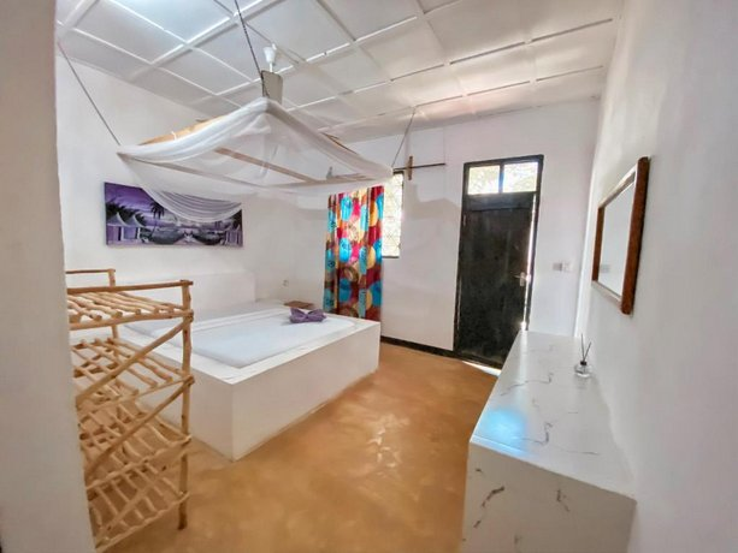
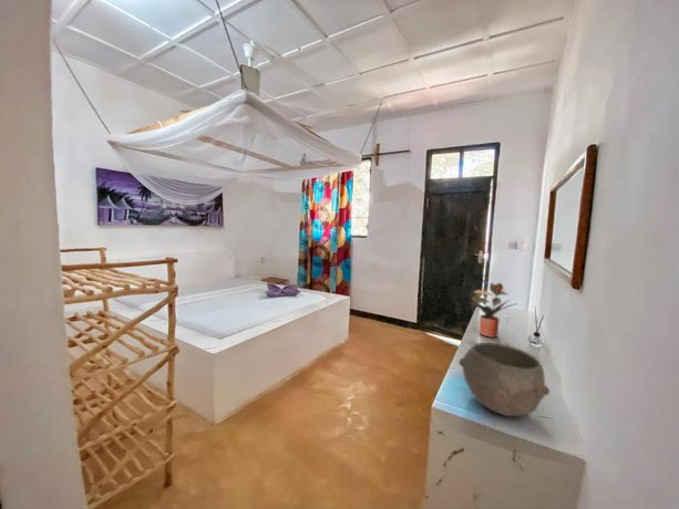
+ potted plant (493, 307)
+ bowl (500, 378)
